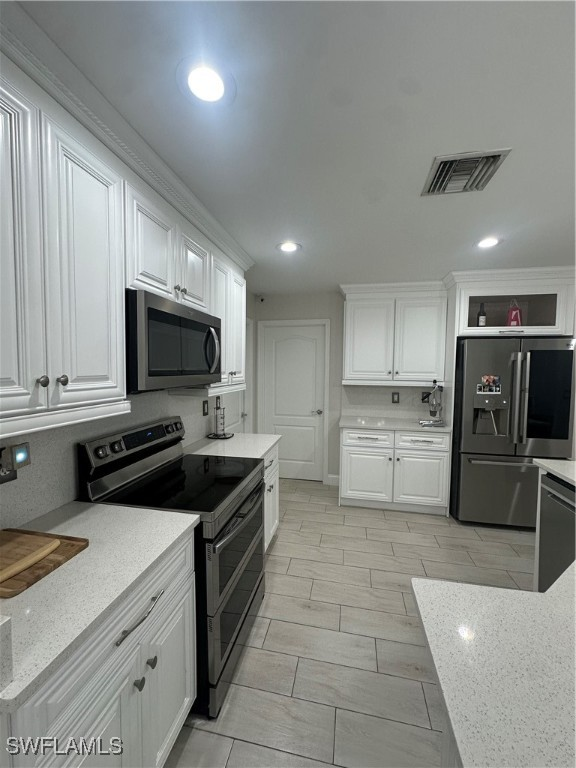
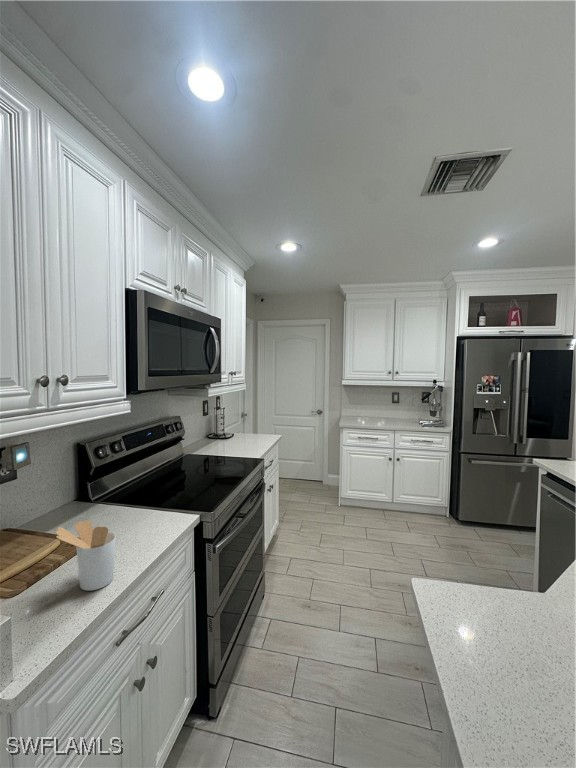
+ utensil holder (86, 553)
